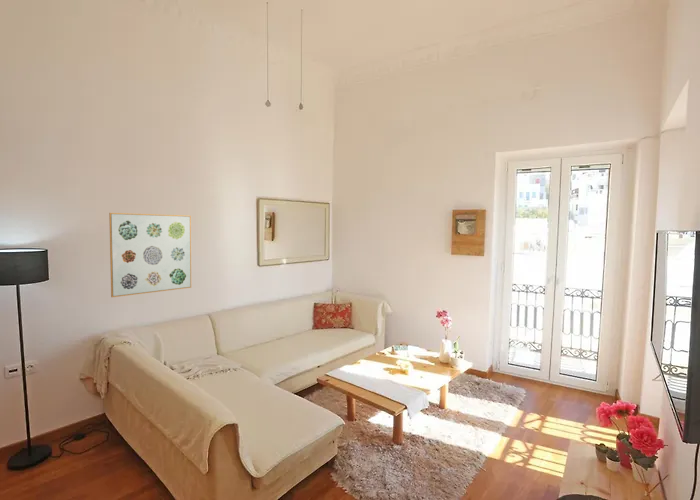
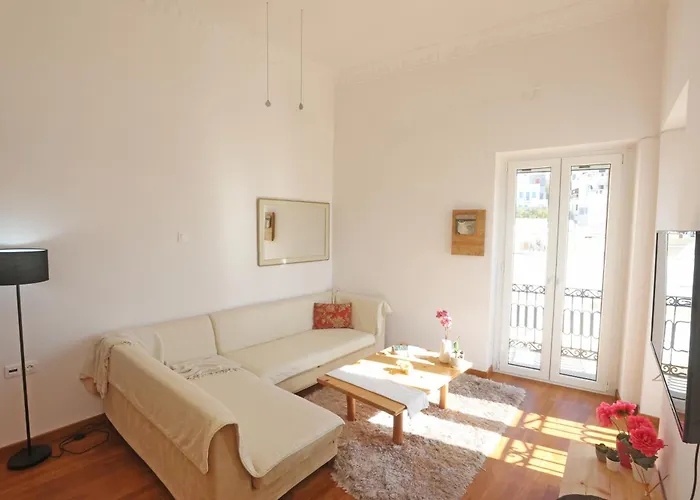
- wall art (153, 253)
